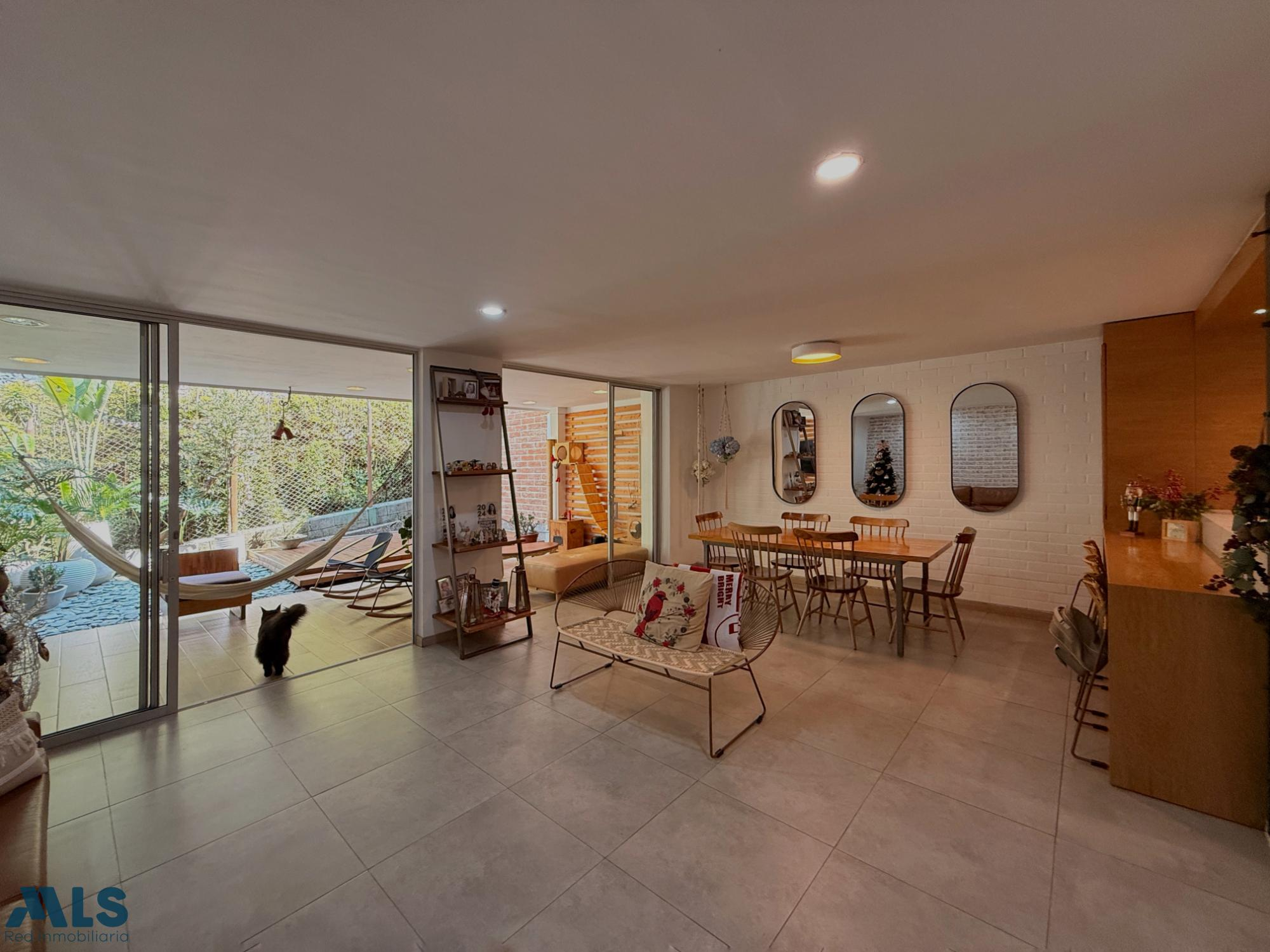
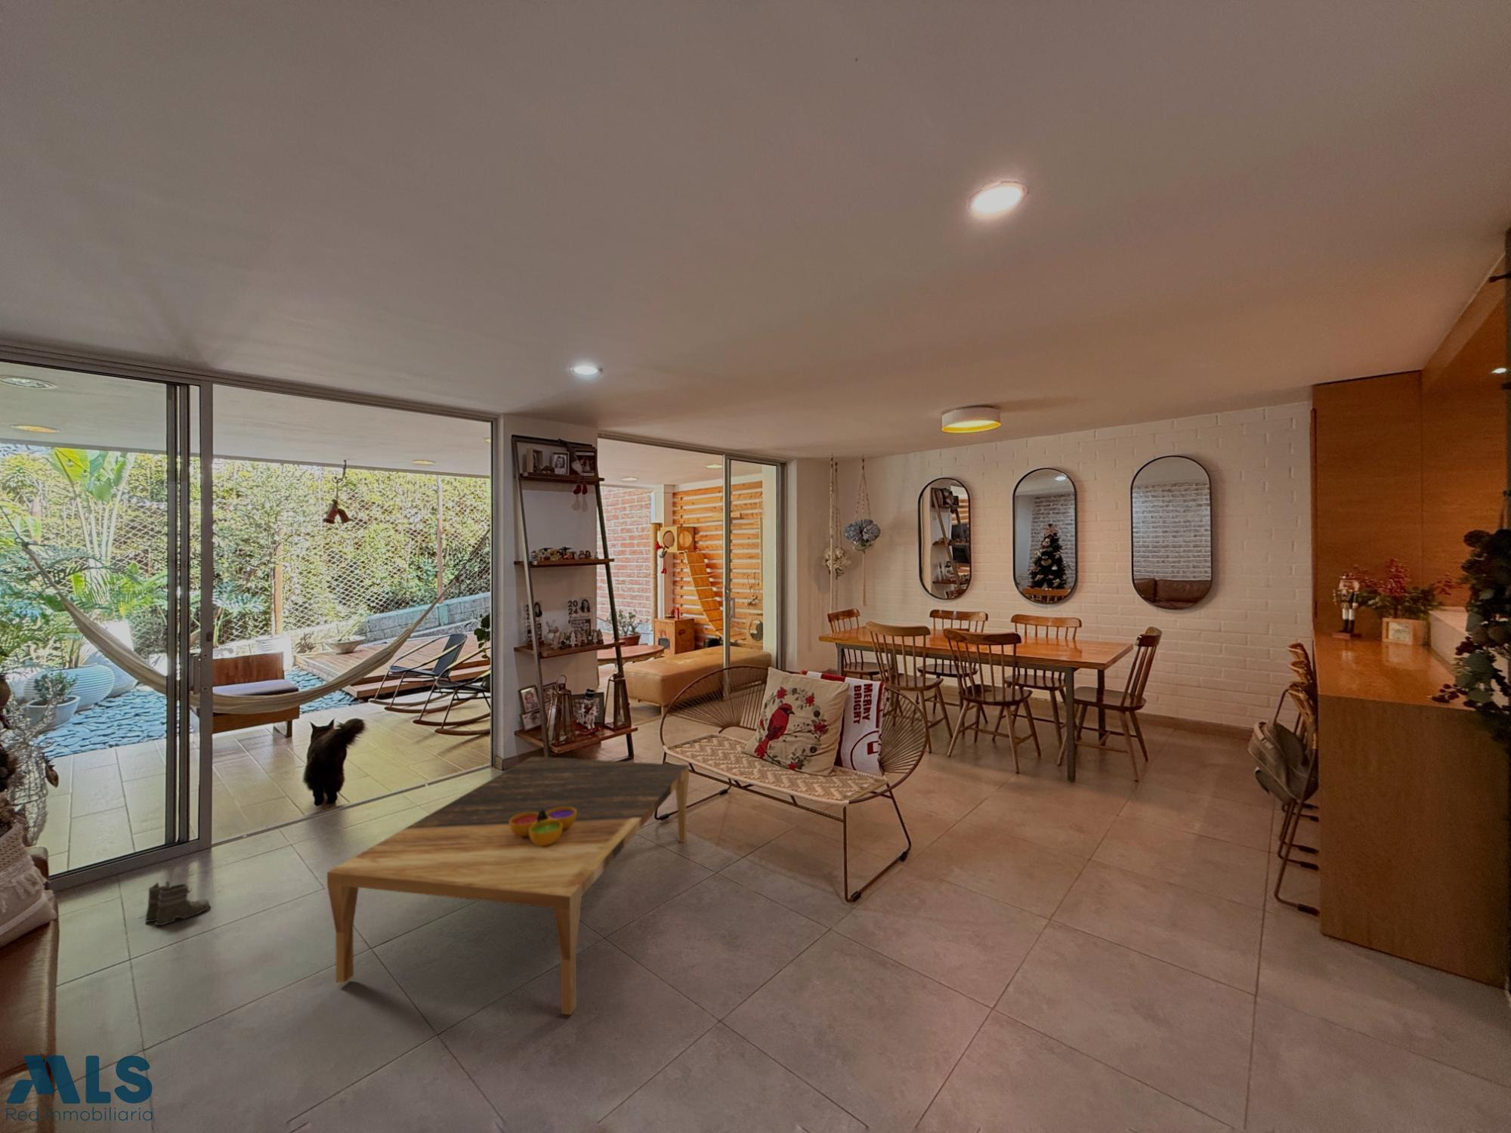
+ boots (175, 897)
+ coffee table (545, 852)
+ decorative bowl (539, 820)
